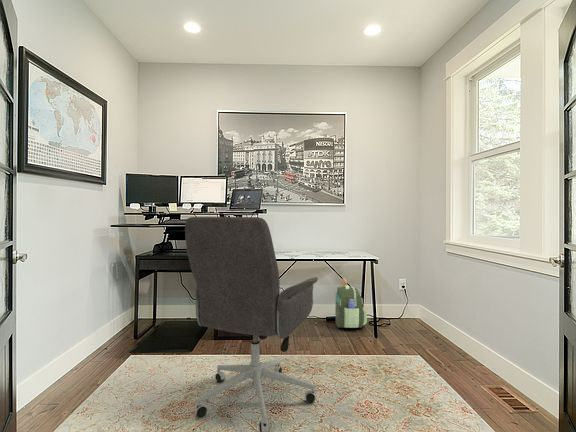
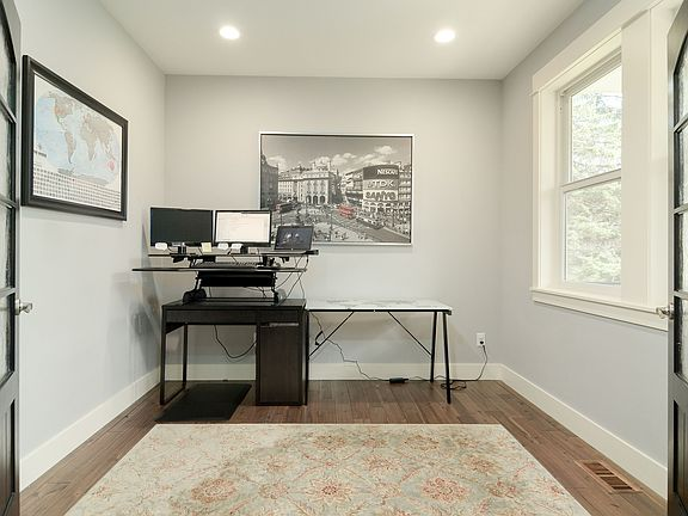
- backpack (350, 303)
- office chair (253, 308)
